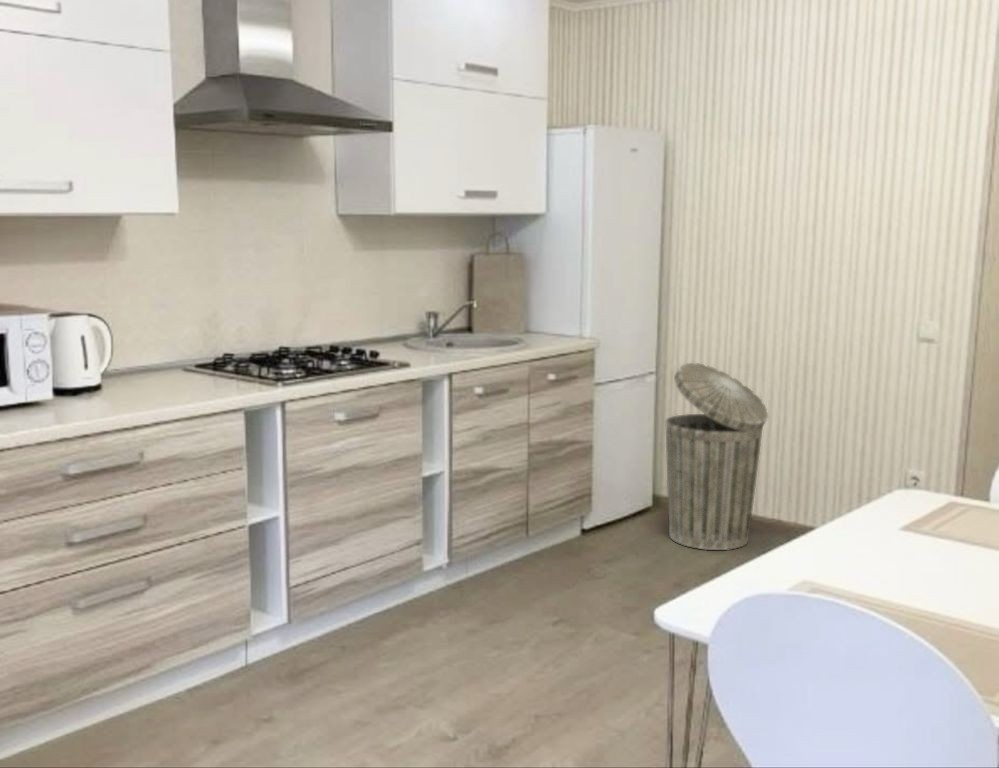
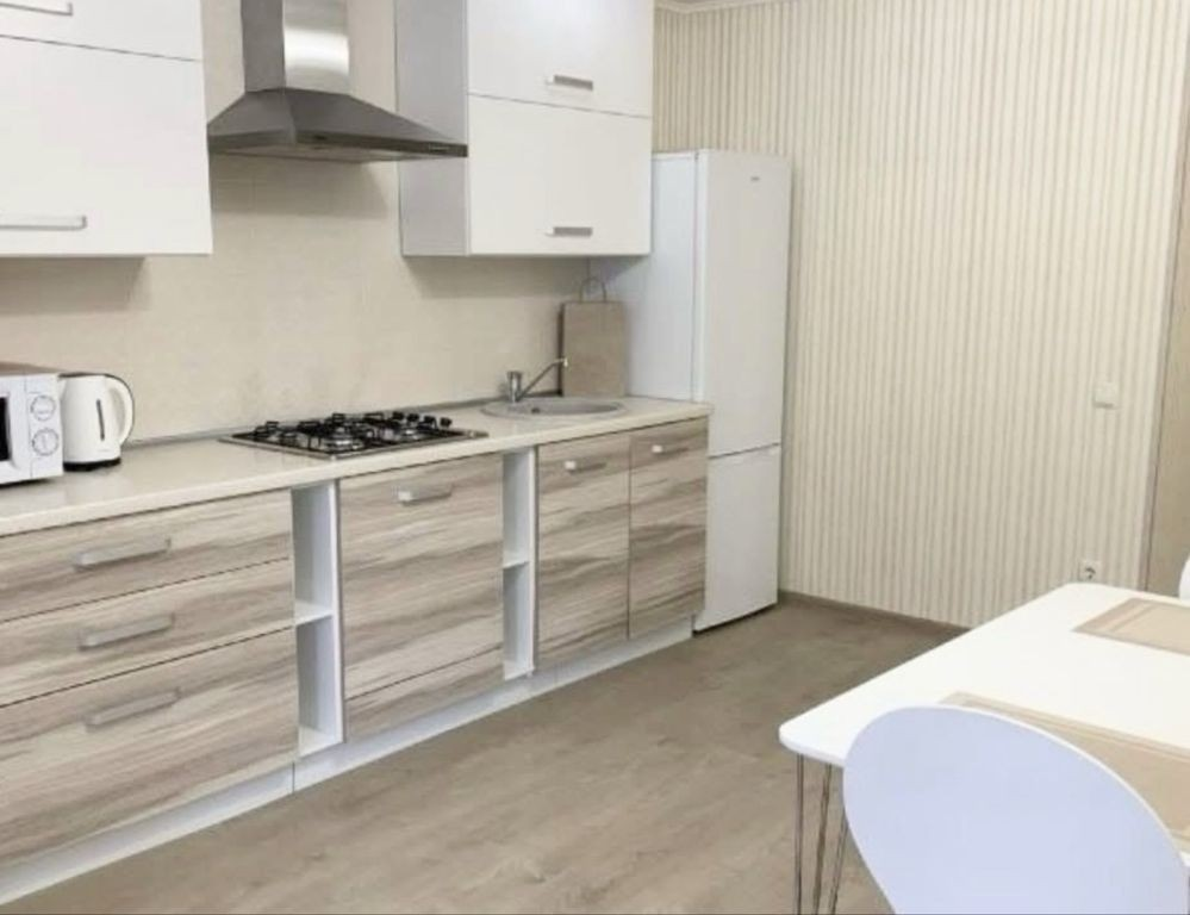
- trash can (714, 453)
